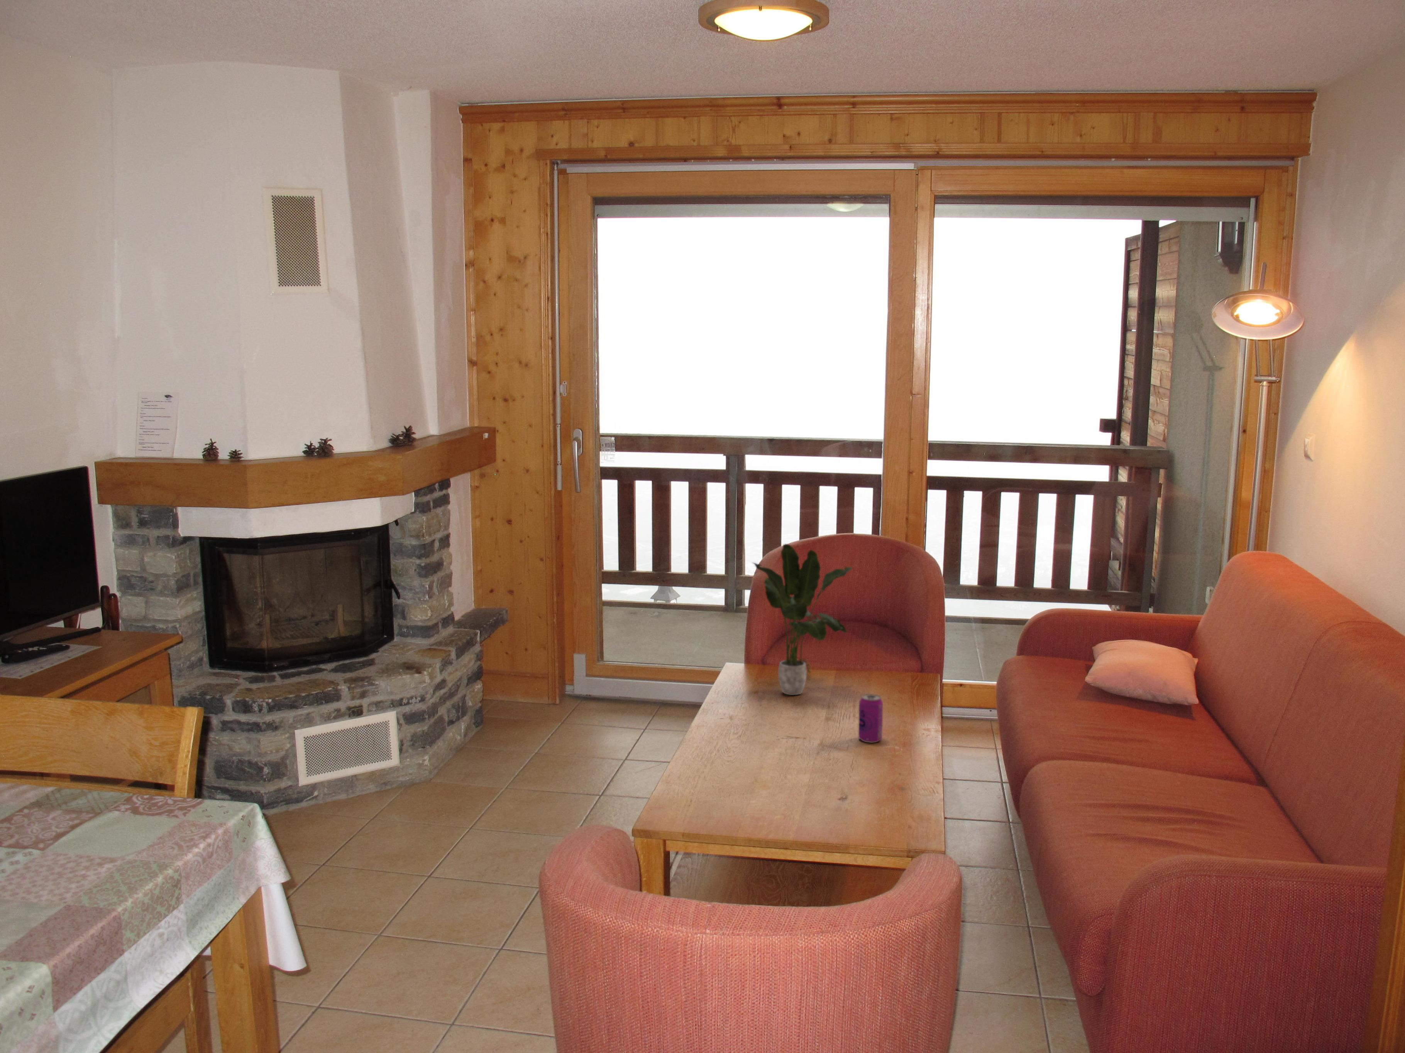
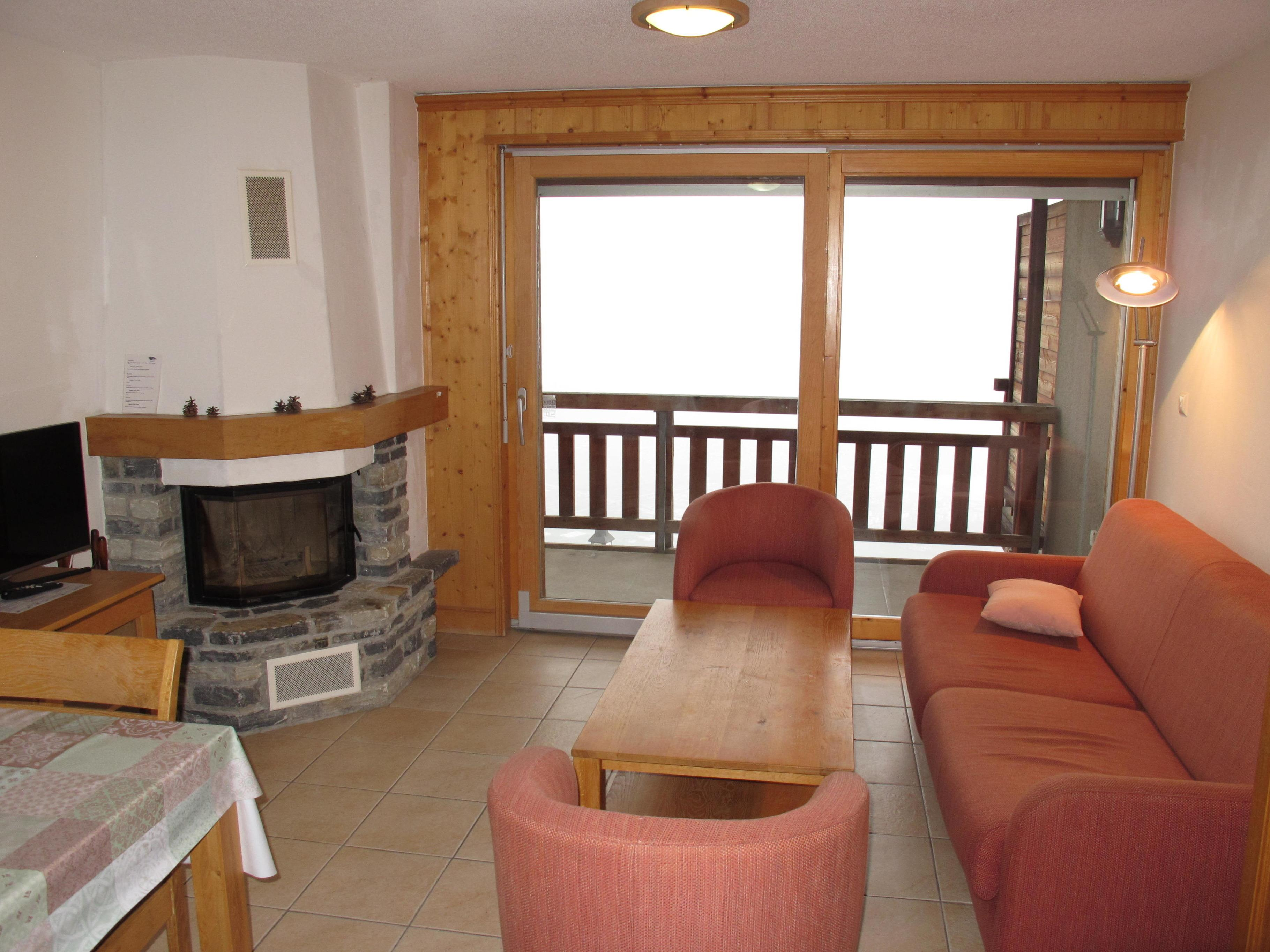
- potted plant (802, 619)
- beverage can (871, 718)
